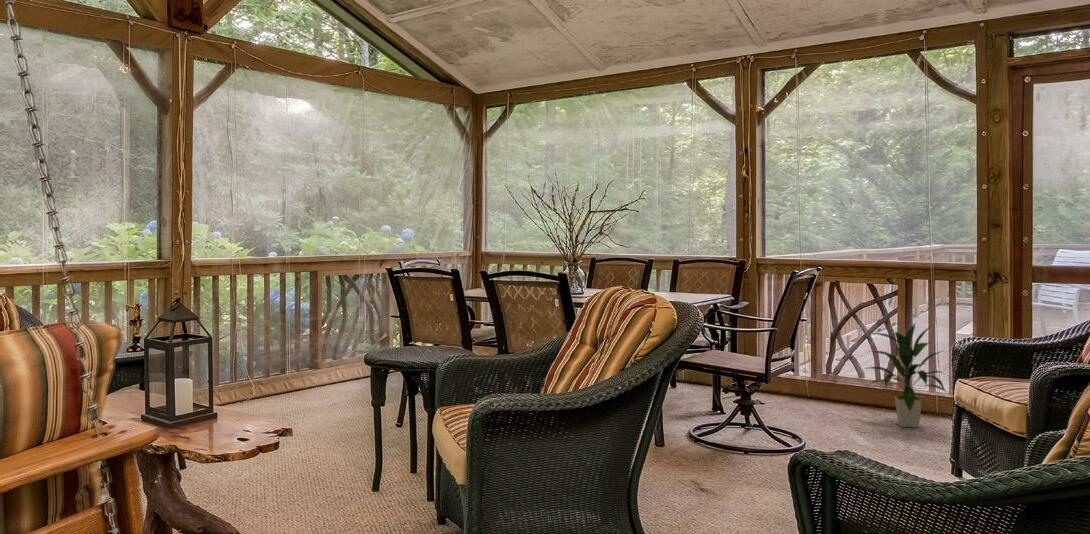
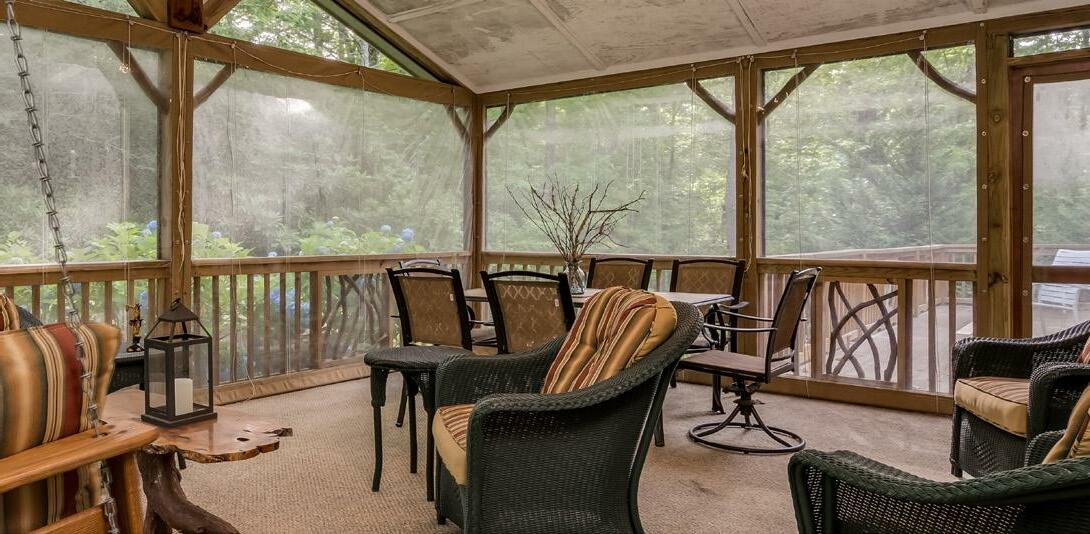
- indoor plant (906, 374)
